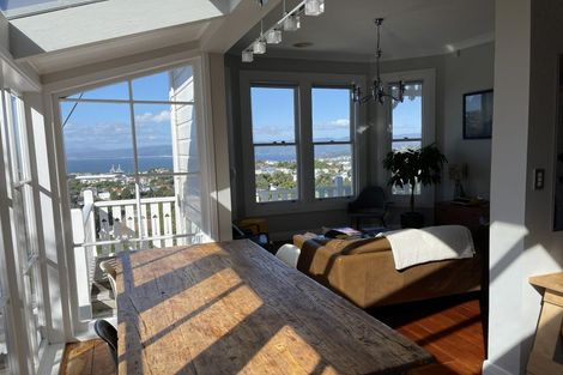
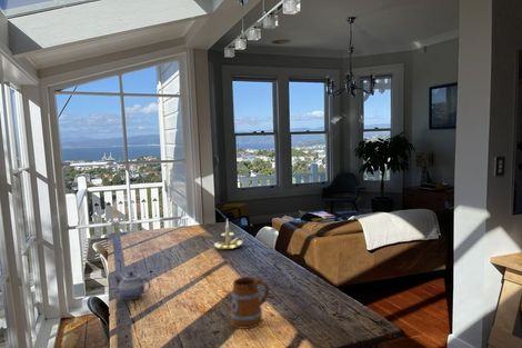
+ mug (250, 299)
+ candle holder (229, 231)
+ teapot (131, 284)
